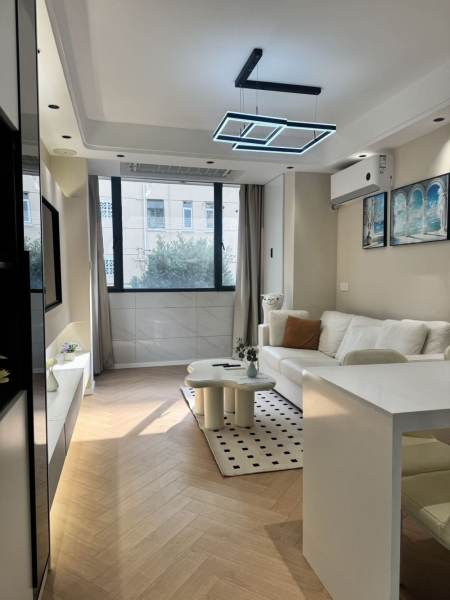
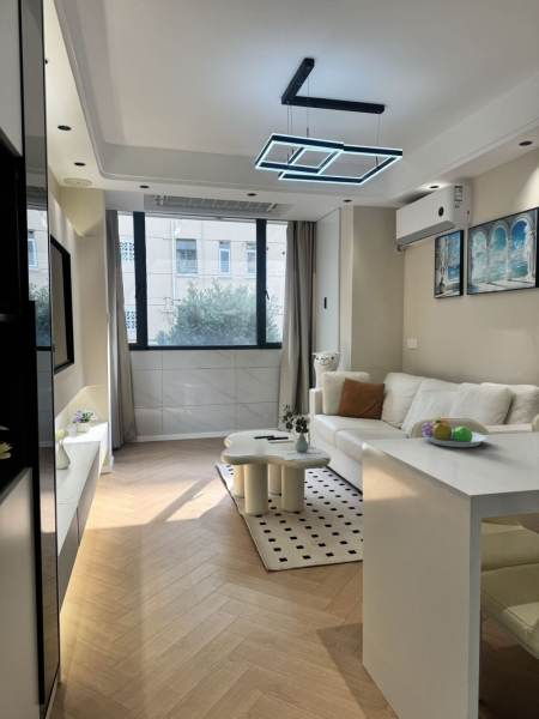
+ fruit bowl (453, 430)
